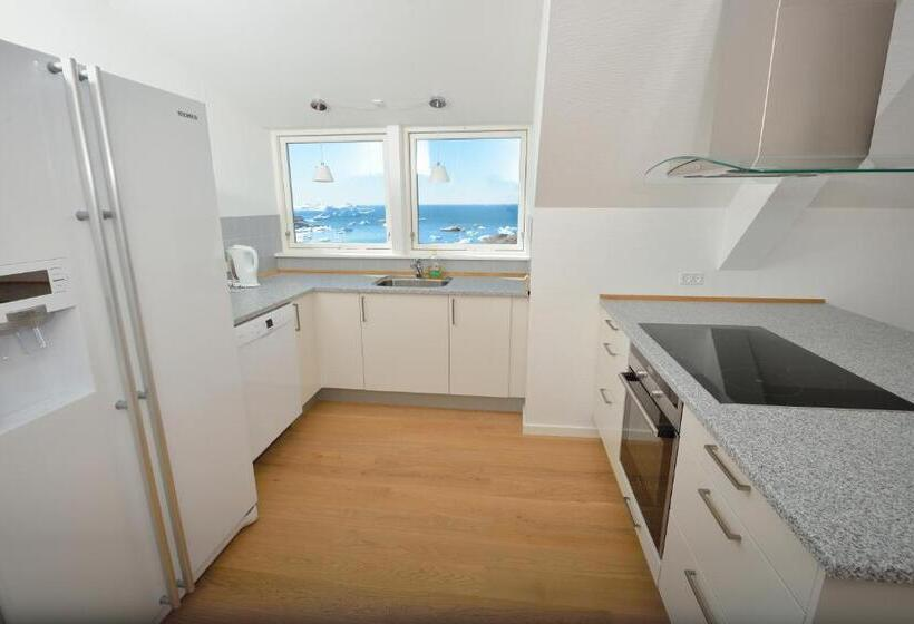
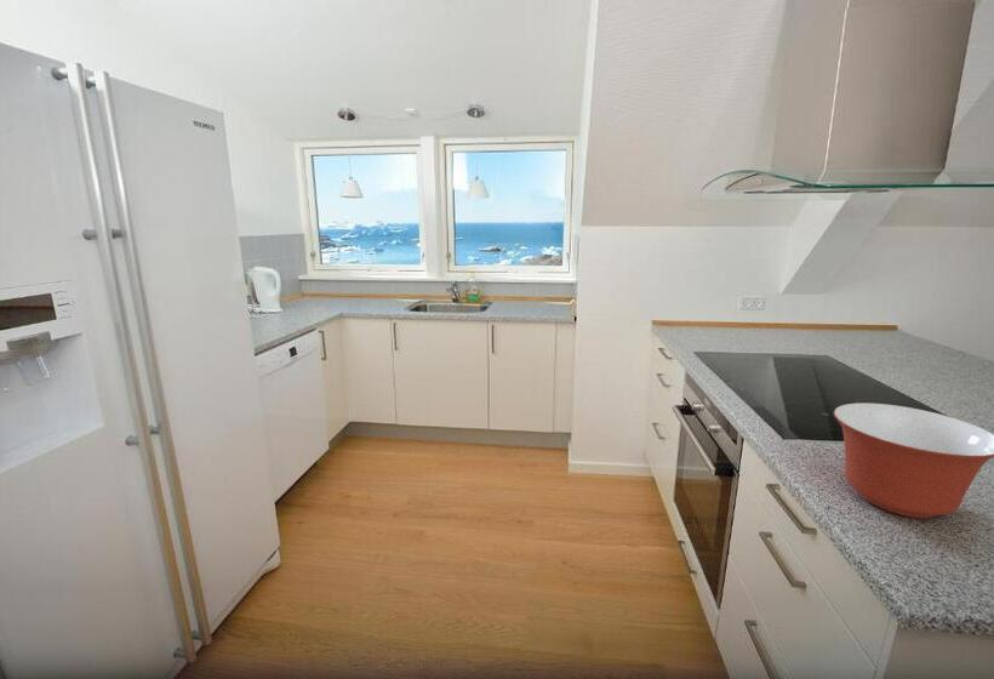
+ mixing bowl (904, 463)
